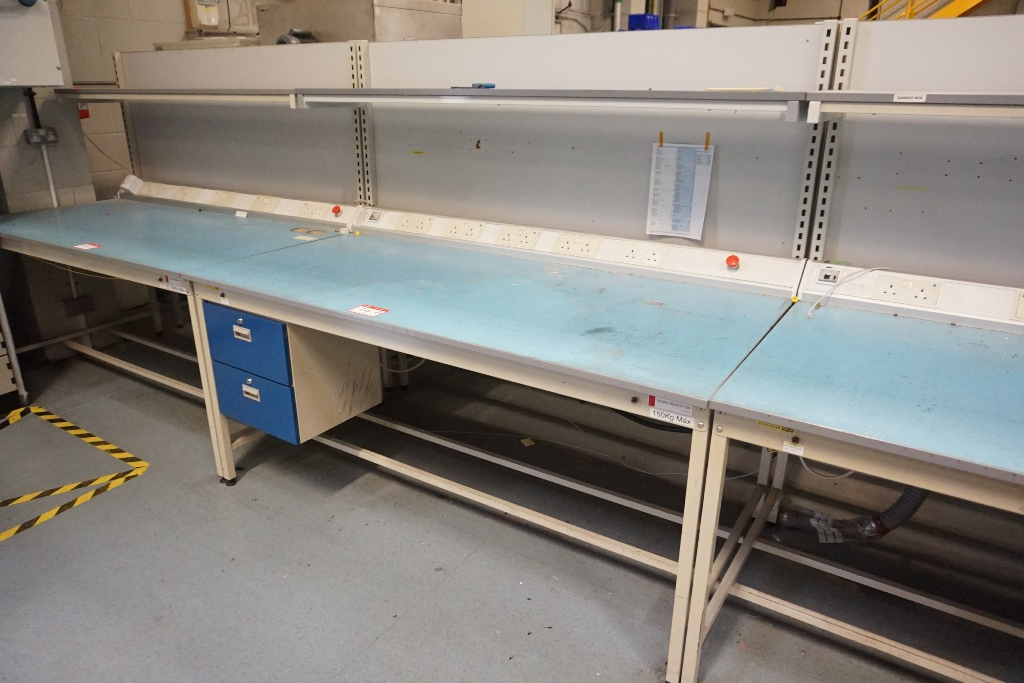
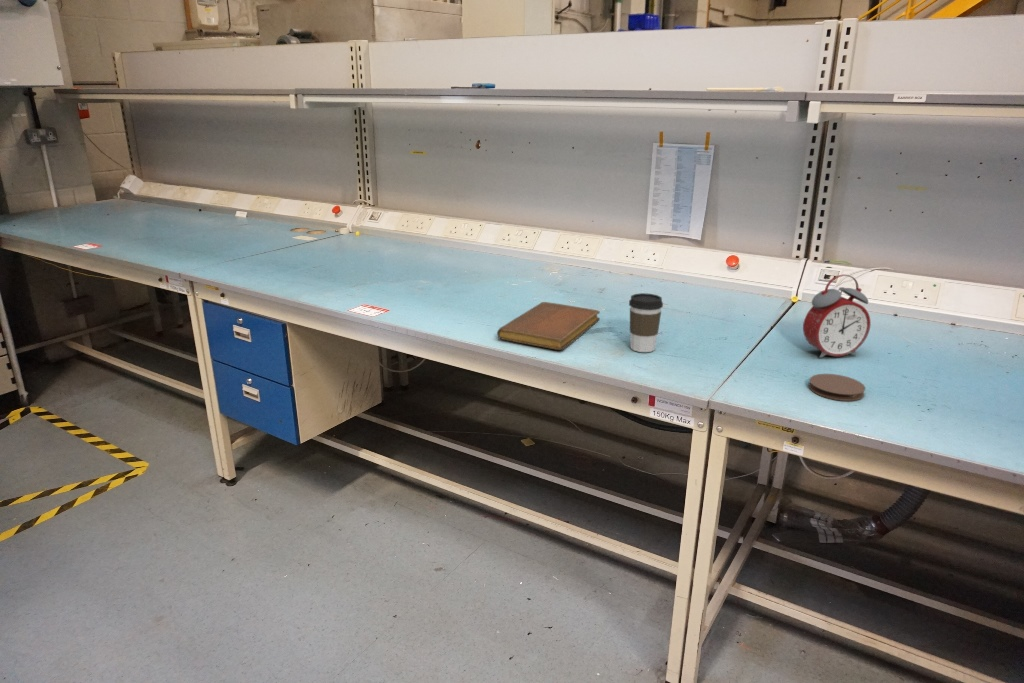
+ notebook (550, 323)
+ coaster (836, 386)
+ alarm clock (837, 314)
+ coffee cup (644, 323)
